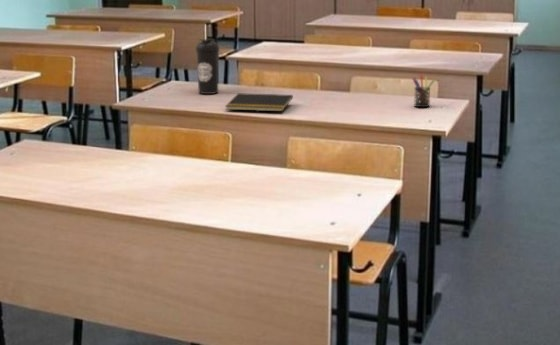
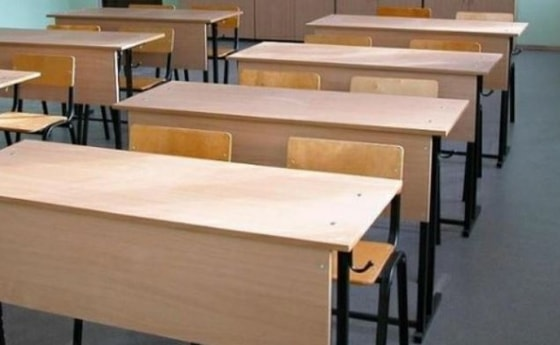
- water bottle (207, 65)
- pen holder (424, 90)
- notepad (259, 102)
